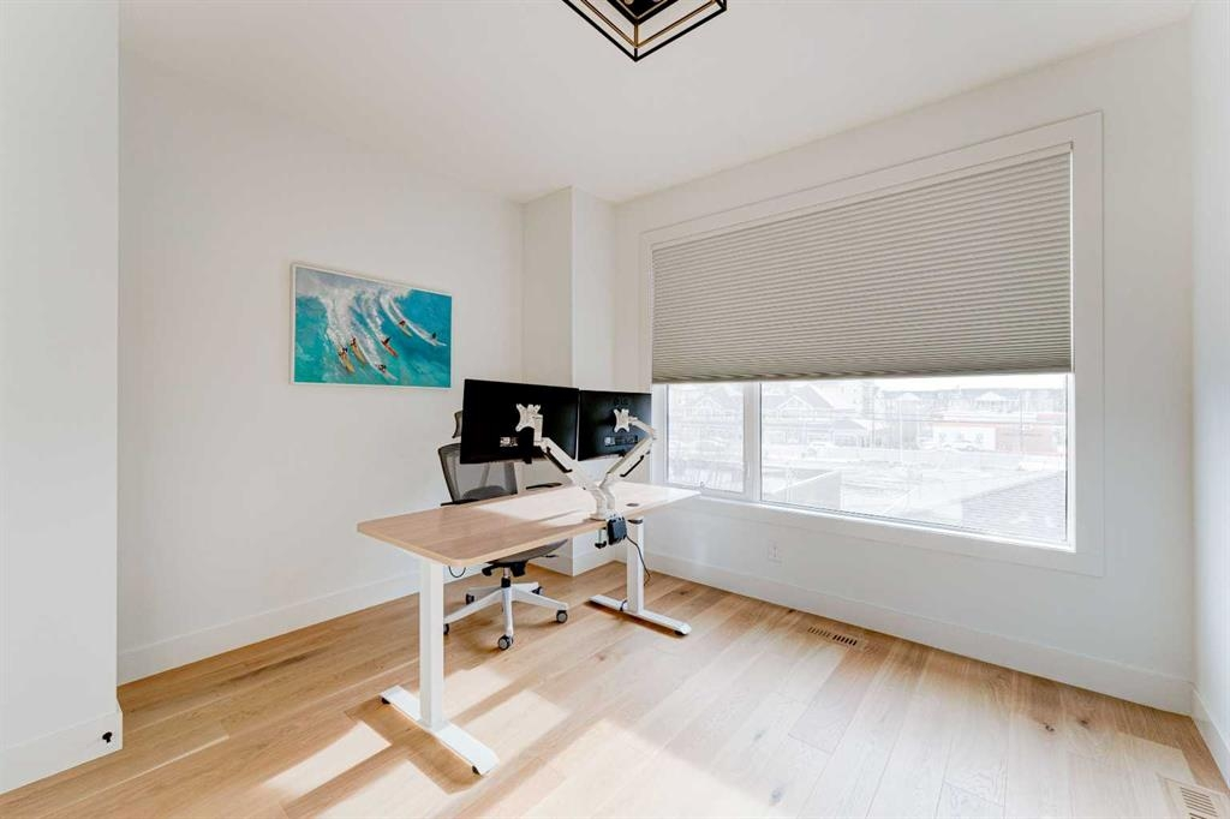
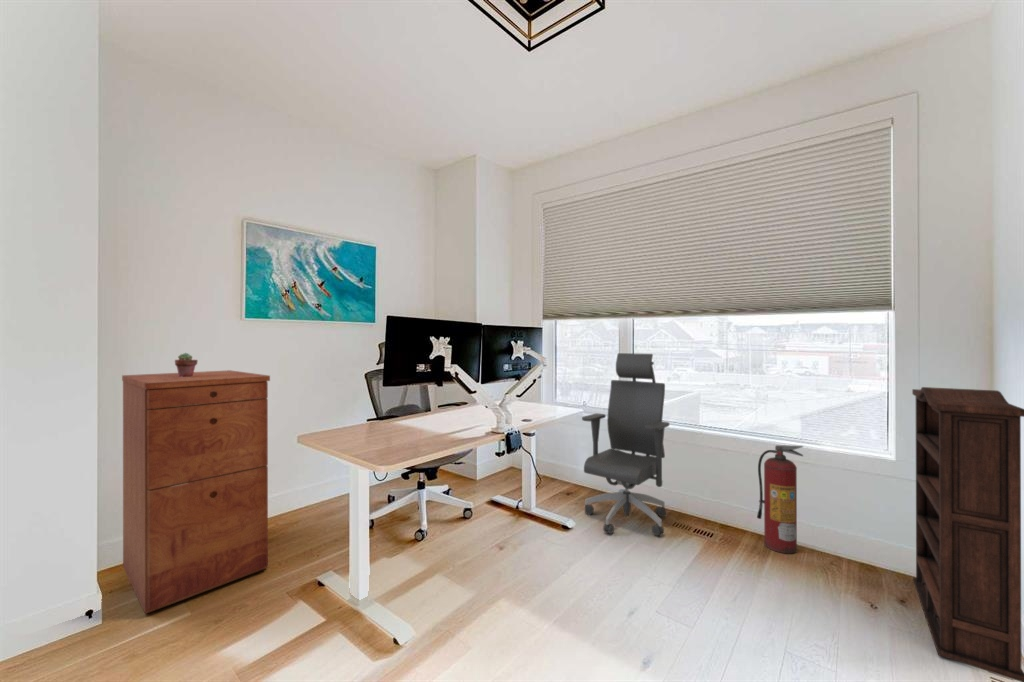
+ bookshelf (959, 506)
+ filing cabinet (195, 471)
+ fire extinguisher (779, 494)
+ potted succulent (186, 364)
+ office chair (627, 436)
